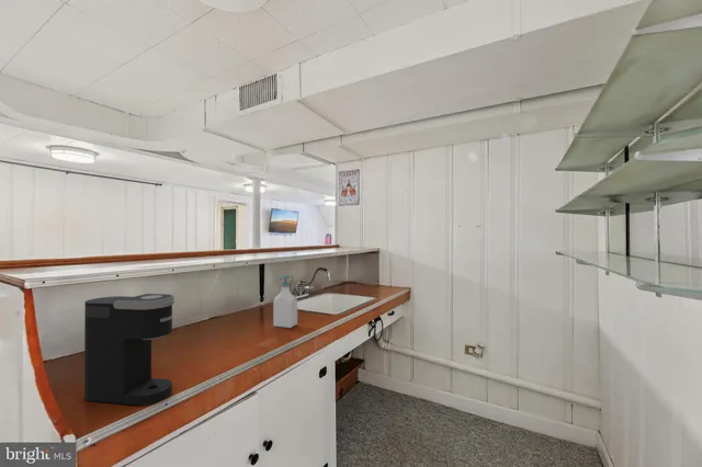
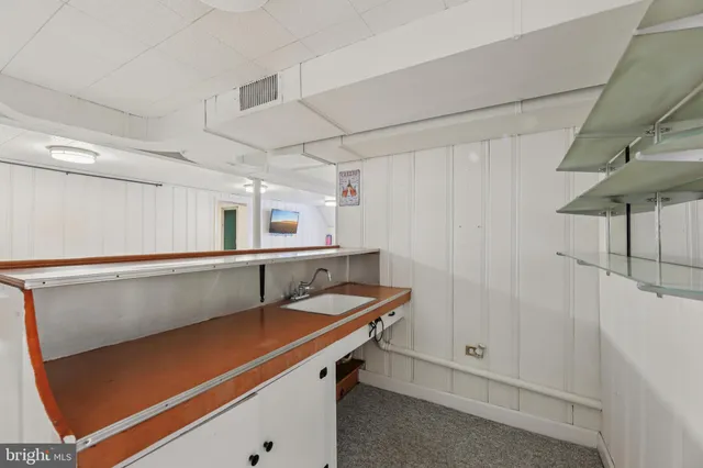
- soap bottle (284, 299)
- coffee maker (129, 345)
